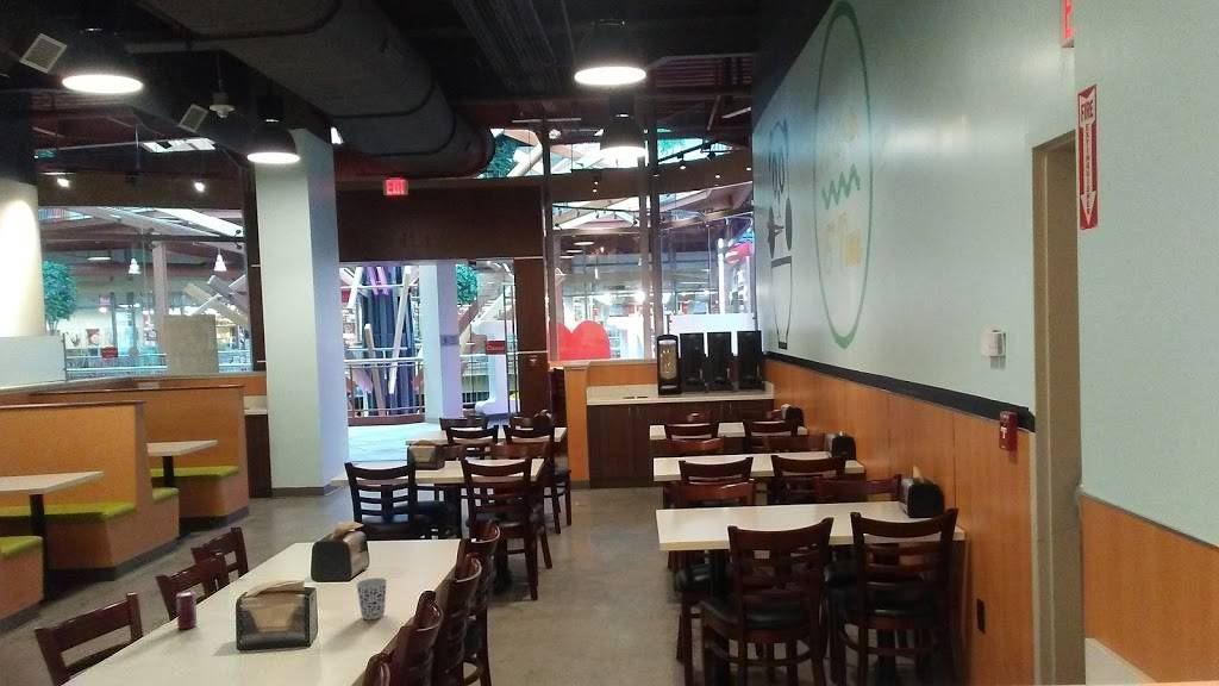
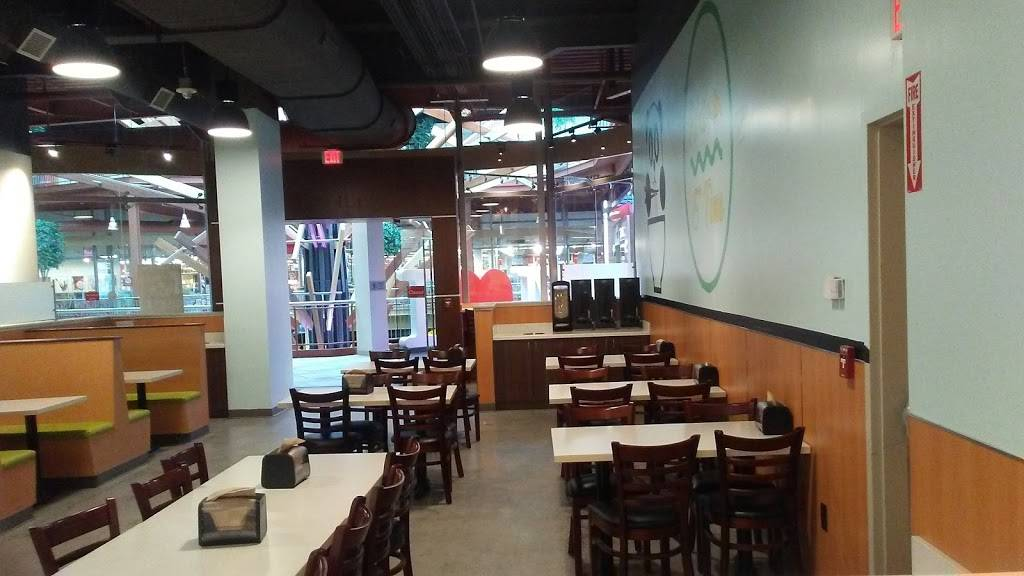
- cup (371, 599)
- pop (186, 610)
